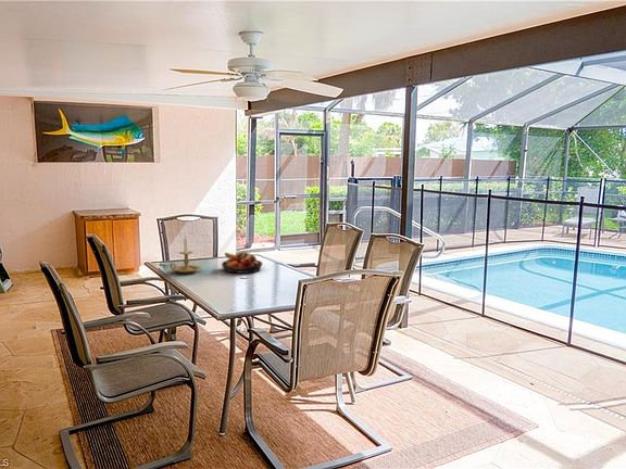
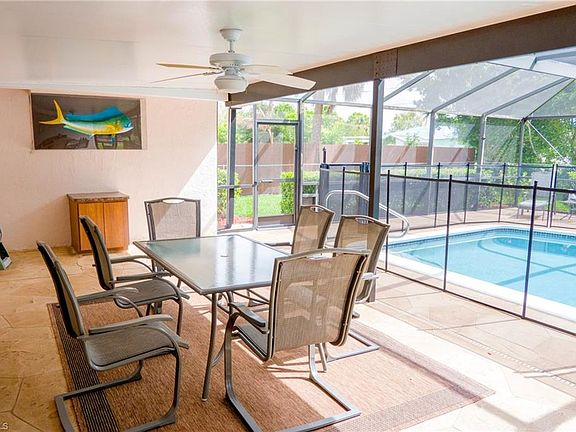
- fruit bowl (241, 261)
- candle holder (186, 254)
